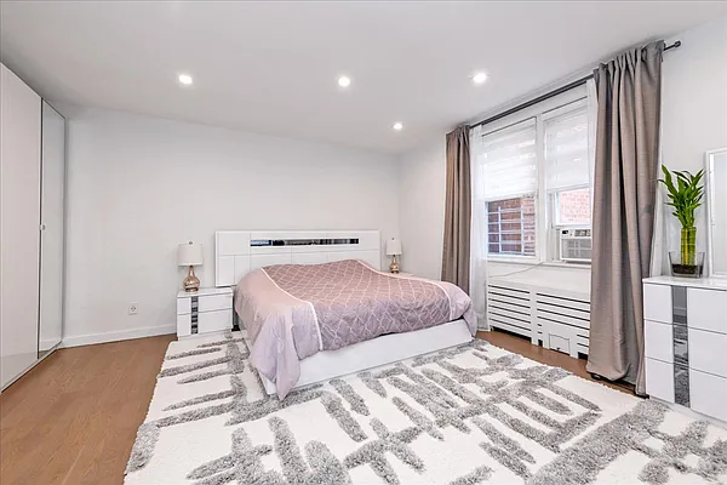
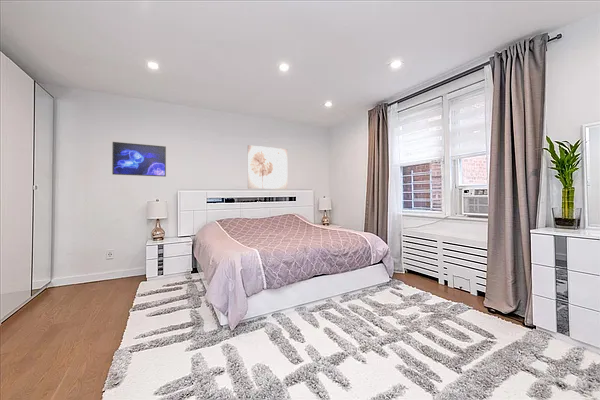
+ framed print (140, 159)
+ wall art (268, 168)
